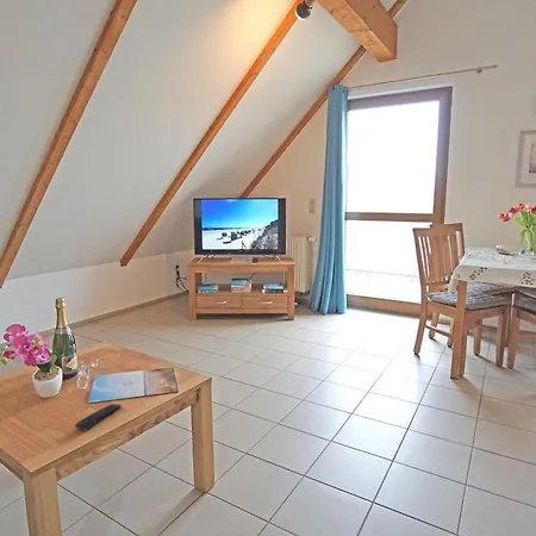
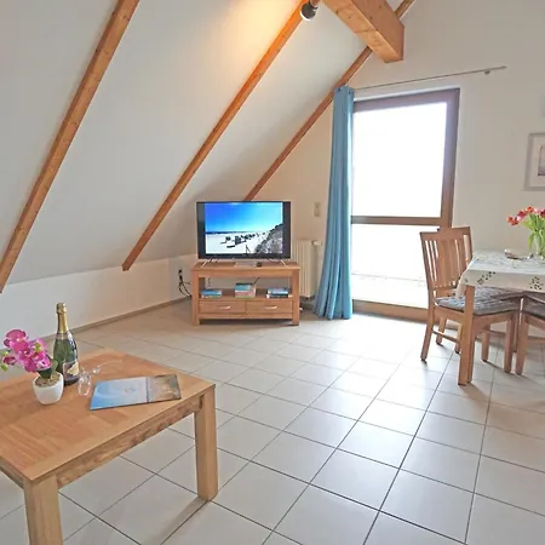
- remote control (100, 415)
